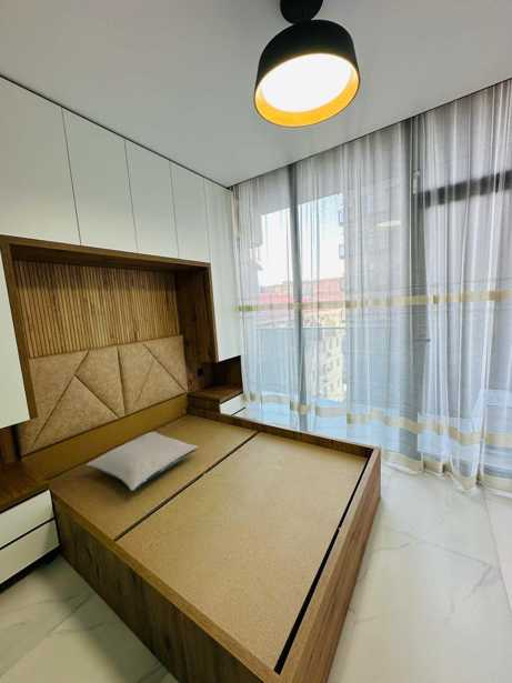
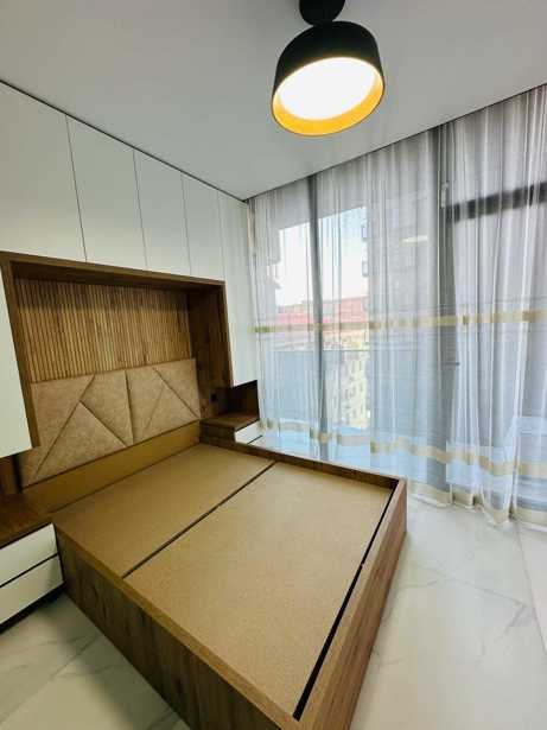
- pillow (144, 455)
